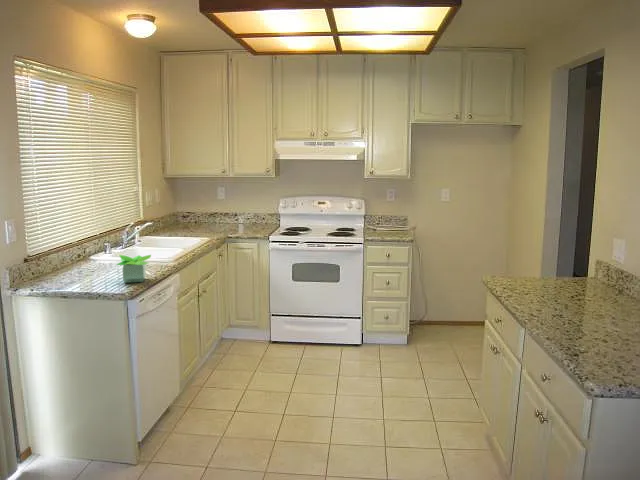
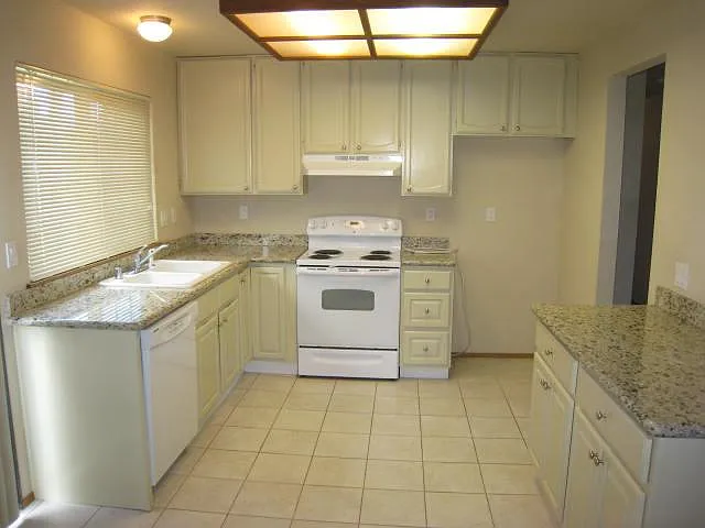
- potted plant (133, 267)
